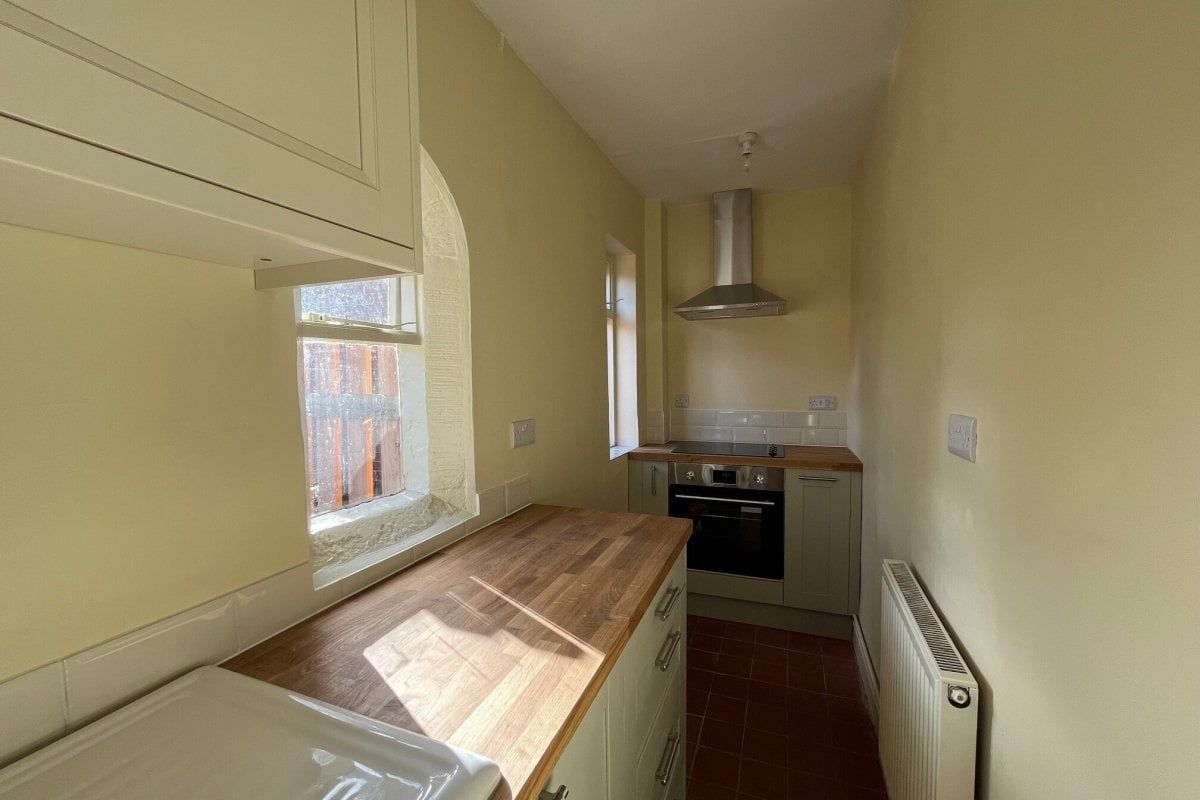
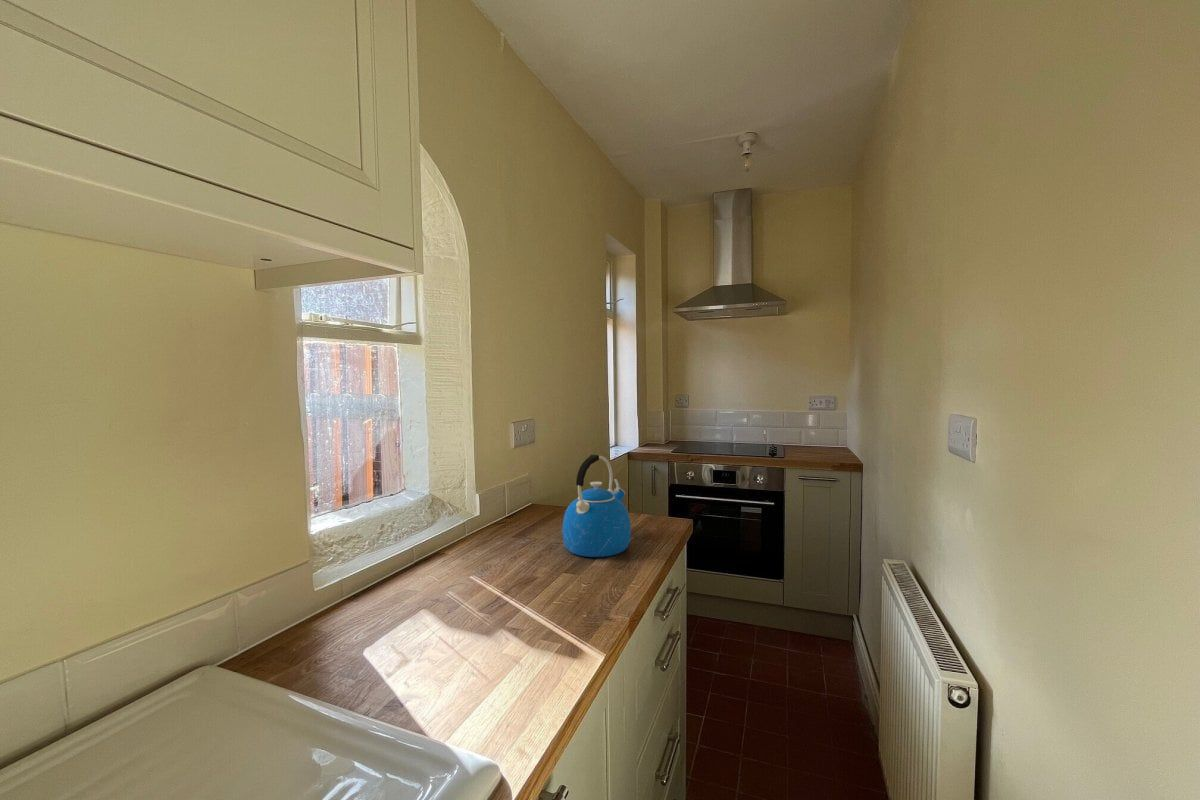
+ kettle (600, 498)
